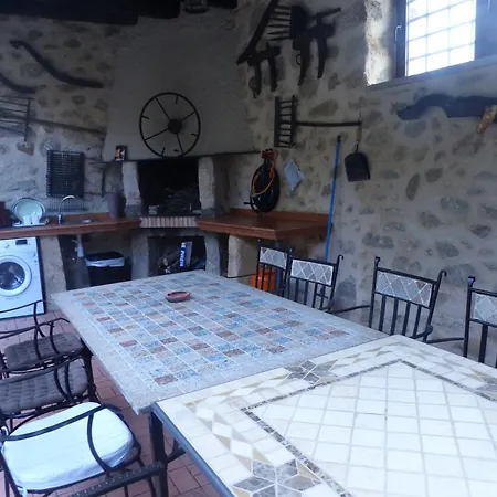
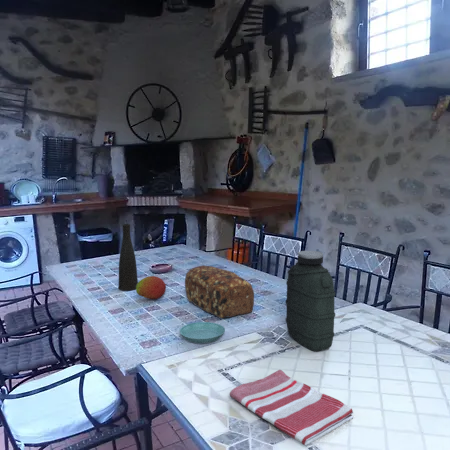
+ vase (127, 256)
+ bread loaf (218, 288)
+ water jug (309, 297)
+ saucer (202, 333)
+ fruit (152, 288)
+ dish towel (289, 402)
